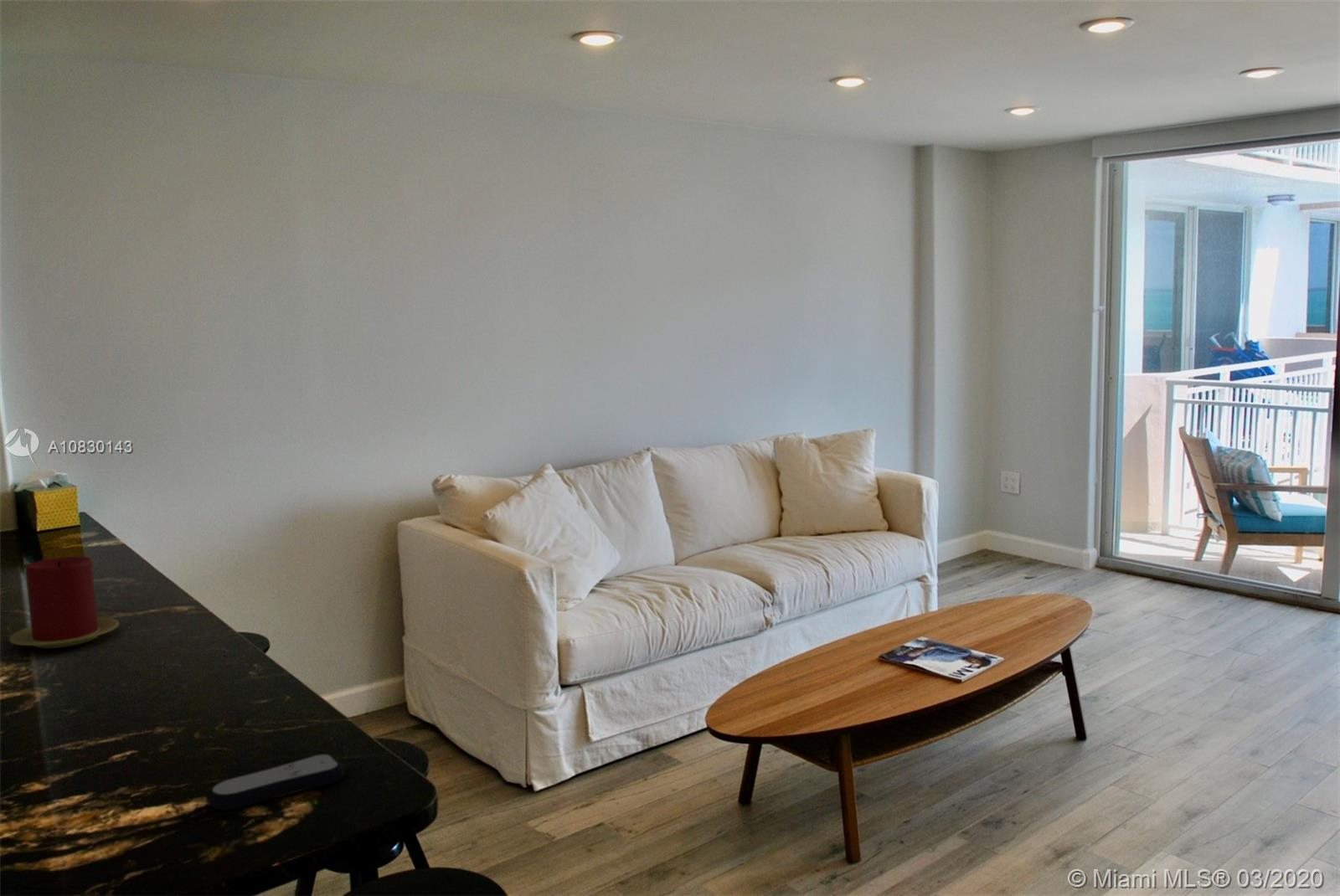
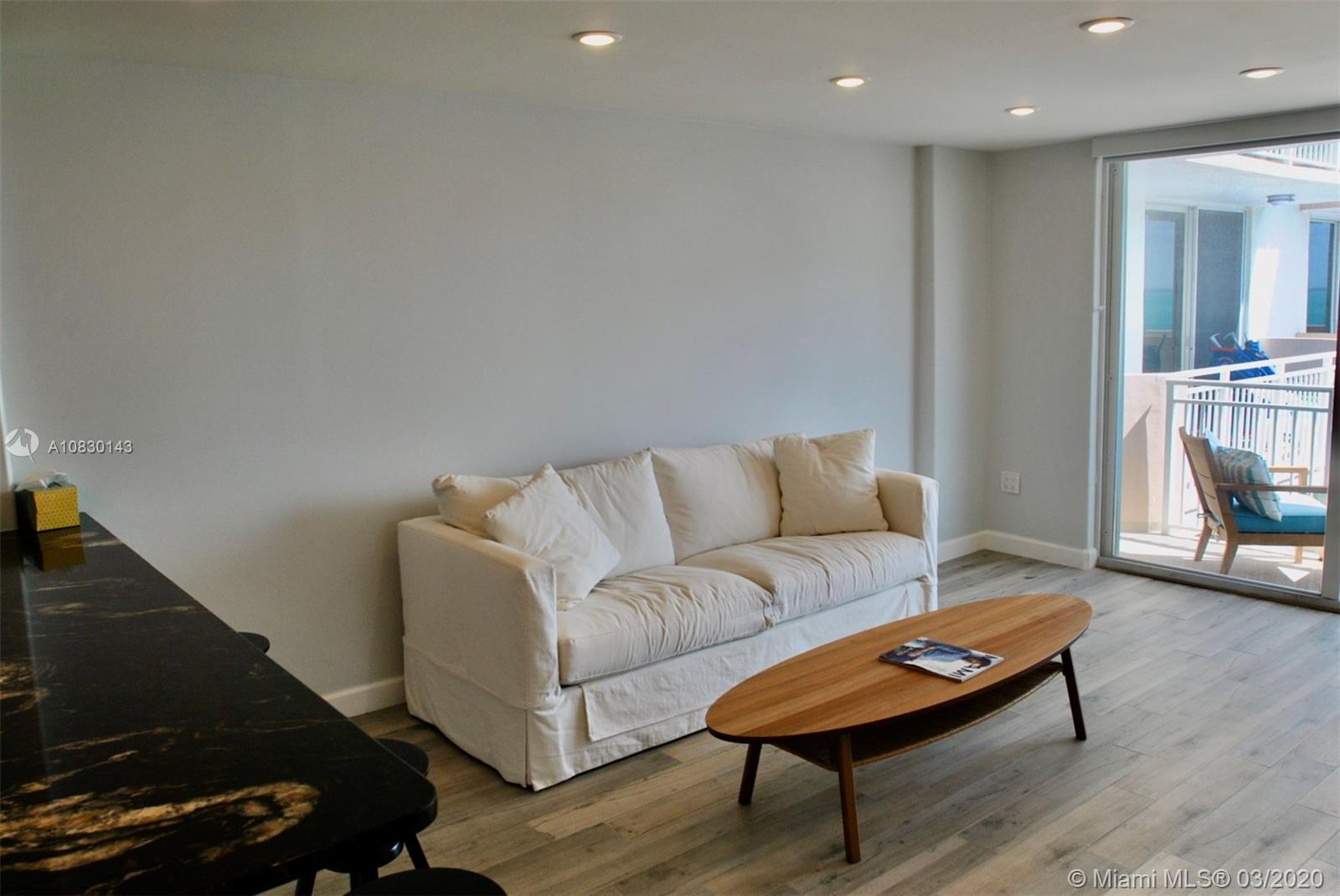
- remote control (276, 780)
- candle (62, 600)
